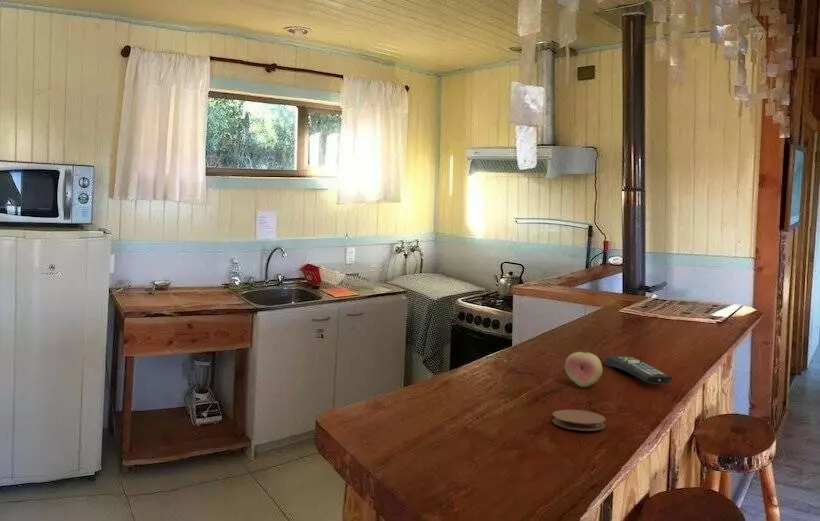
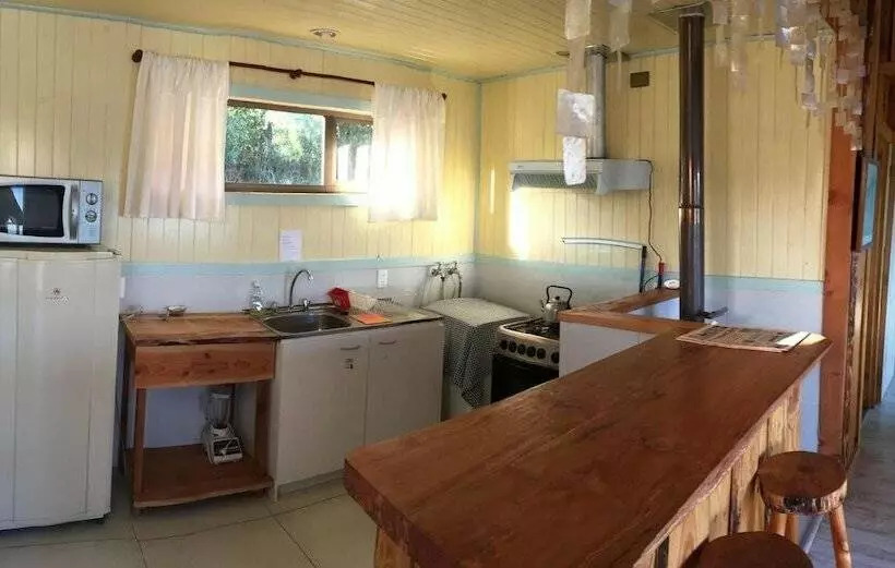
- remote control (635, 368)
- fruit (583, 369)
- coaster (578, 419)
